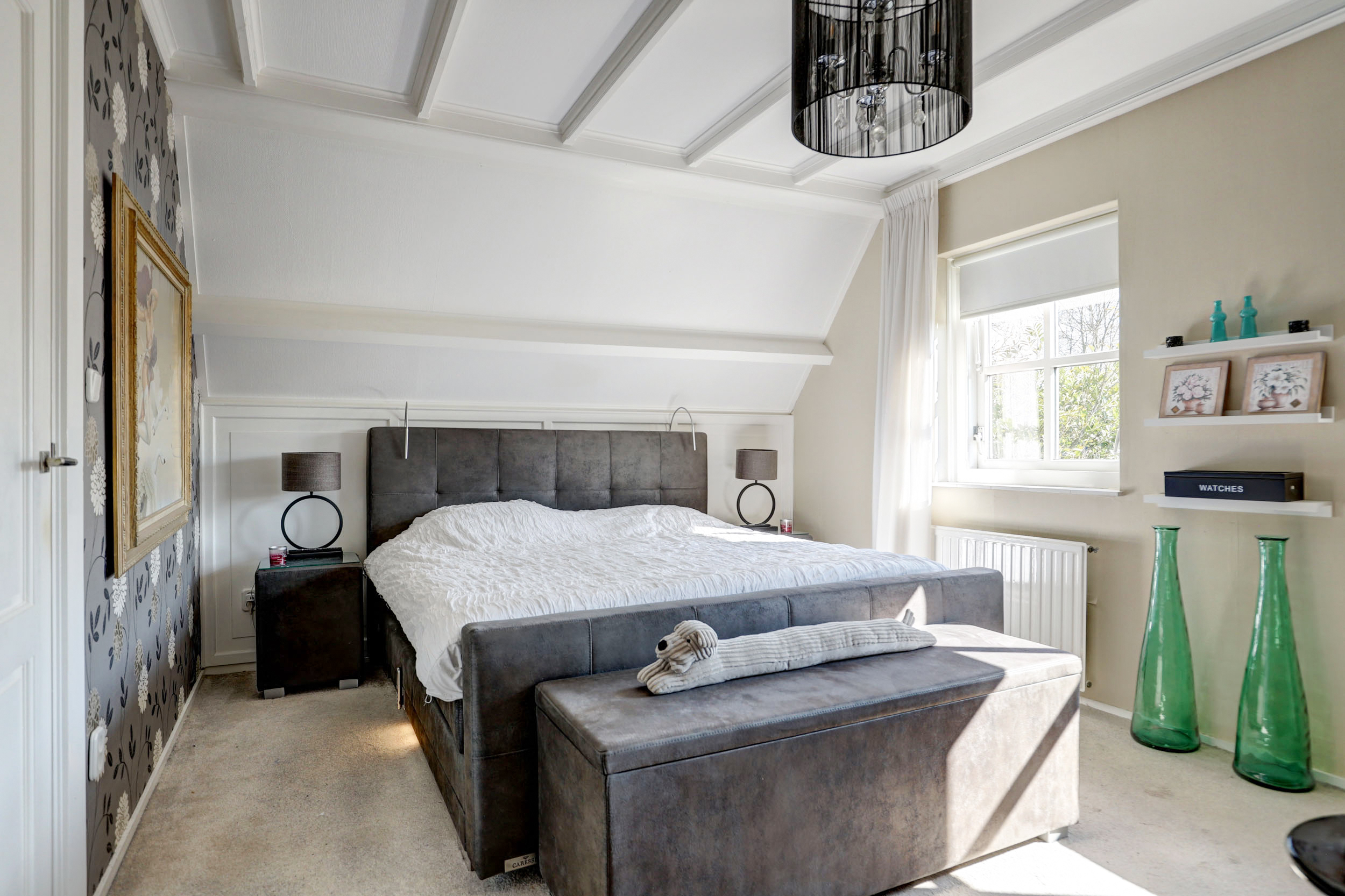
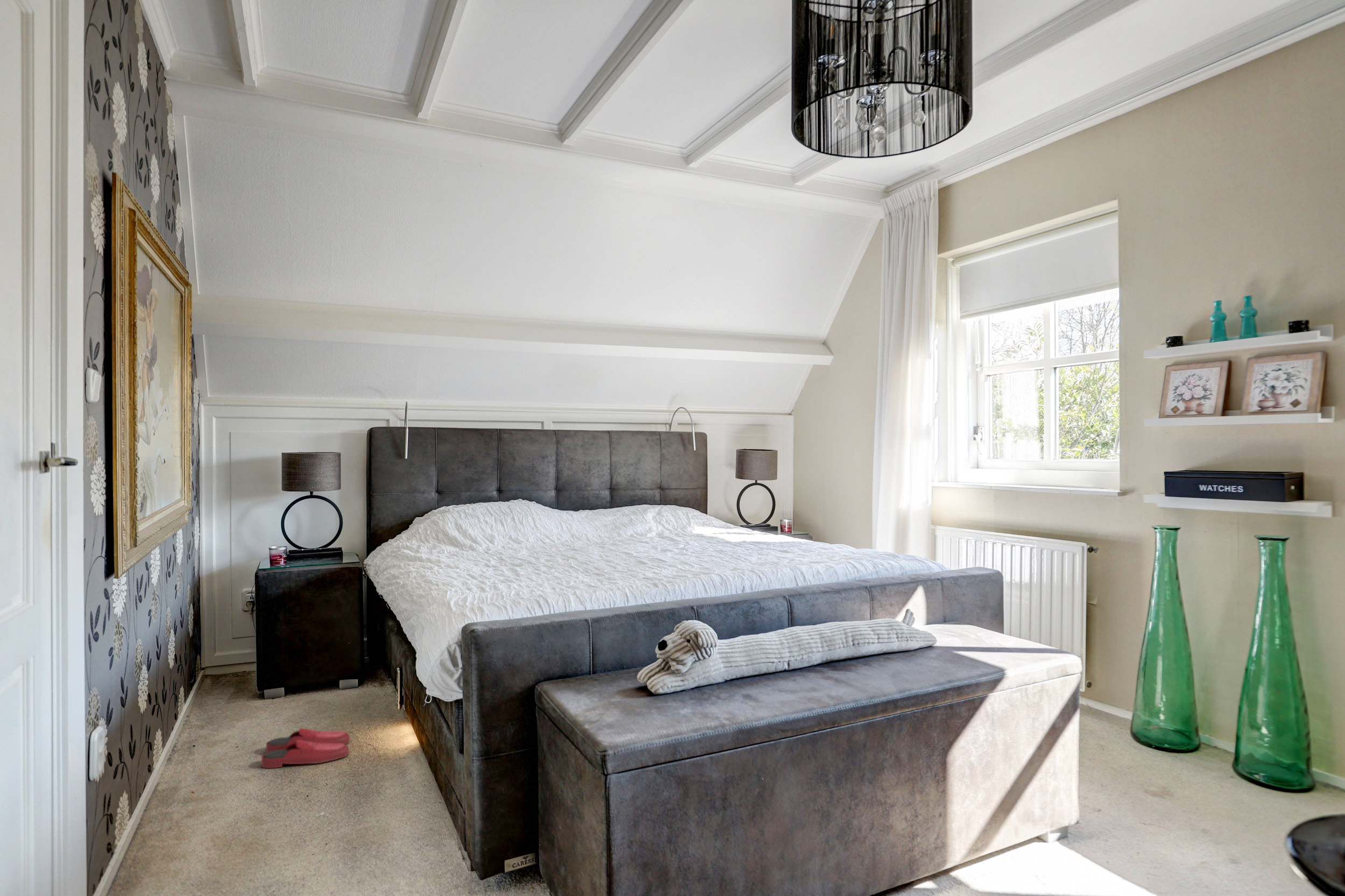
+ slippers (307, 743)
